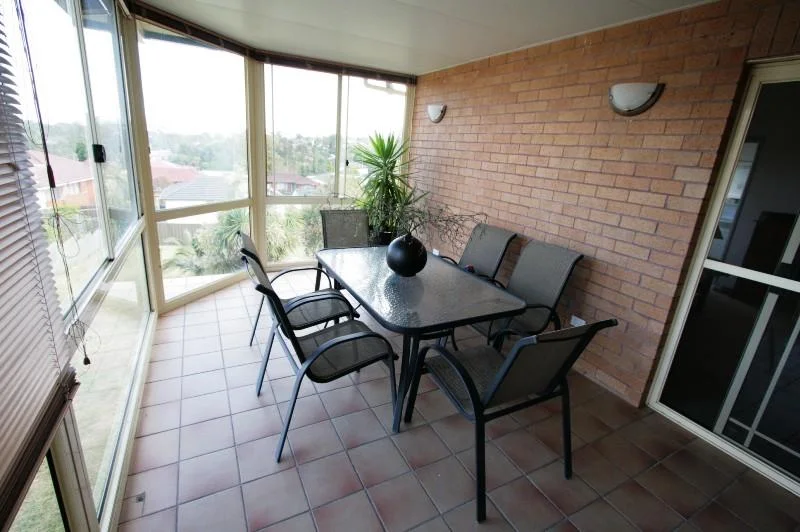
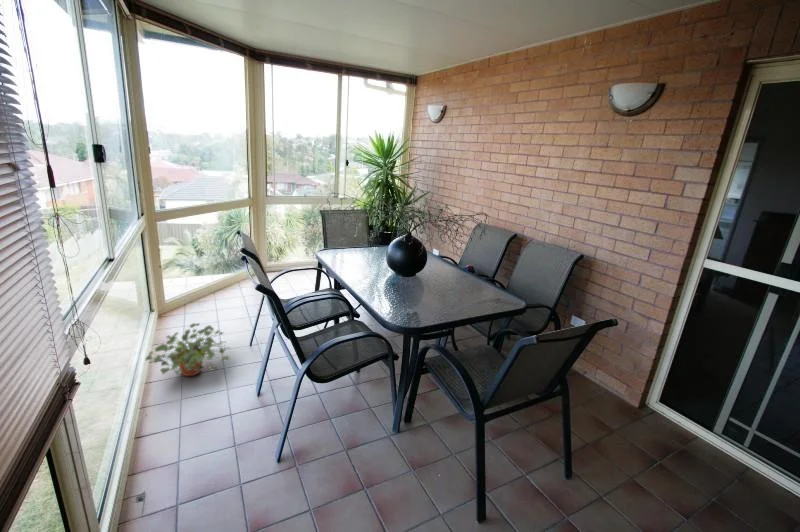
+ potted plant (195, 355)
